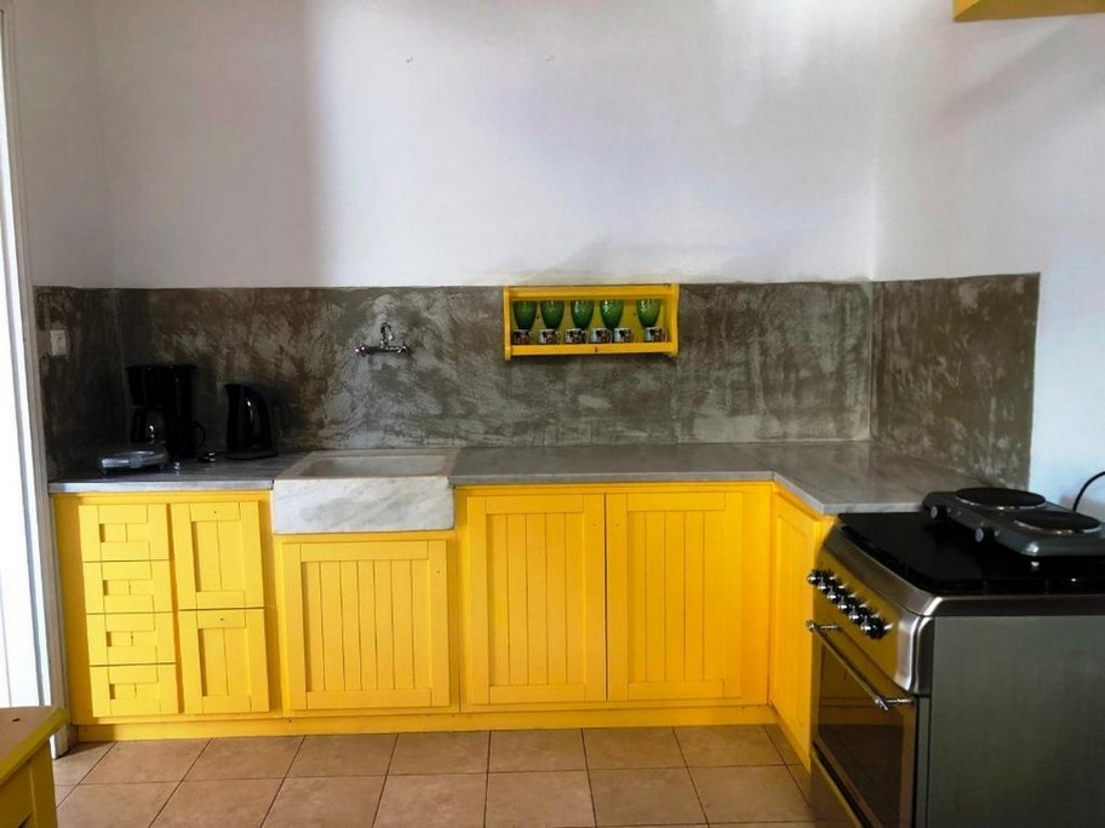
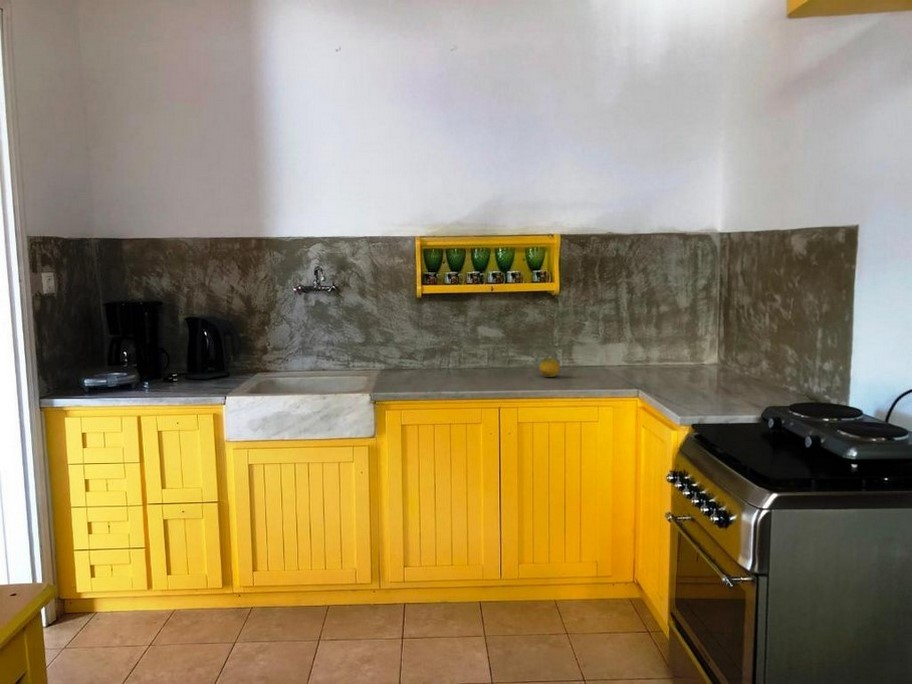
+ fruit (549, 367)
